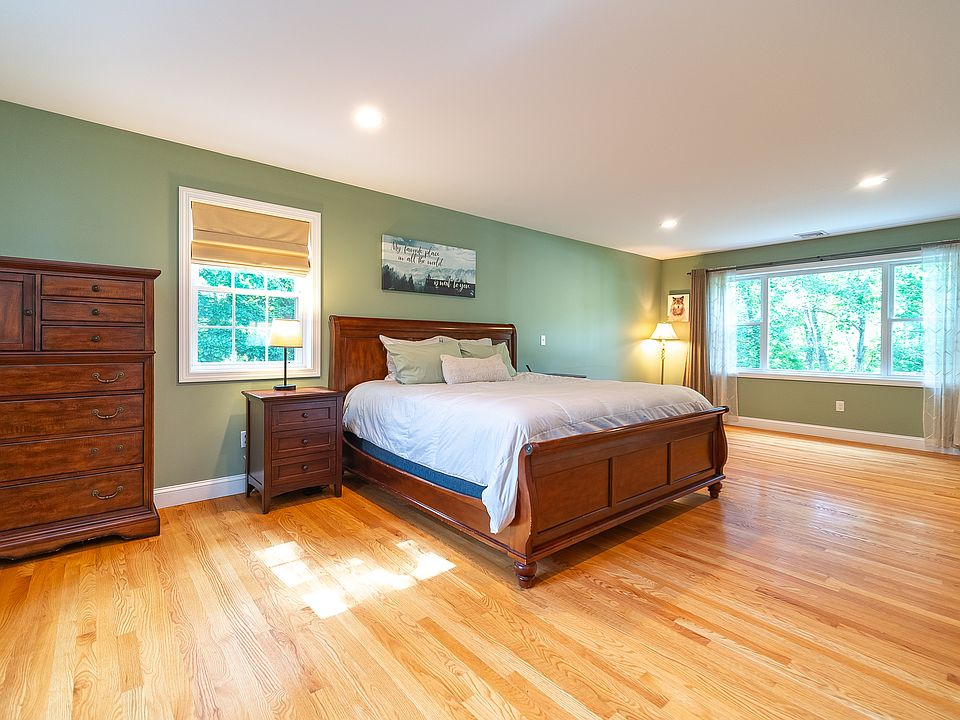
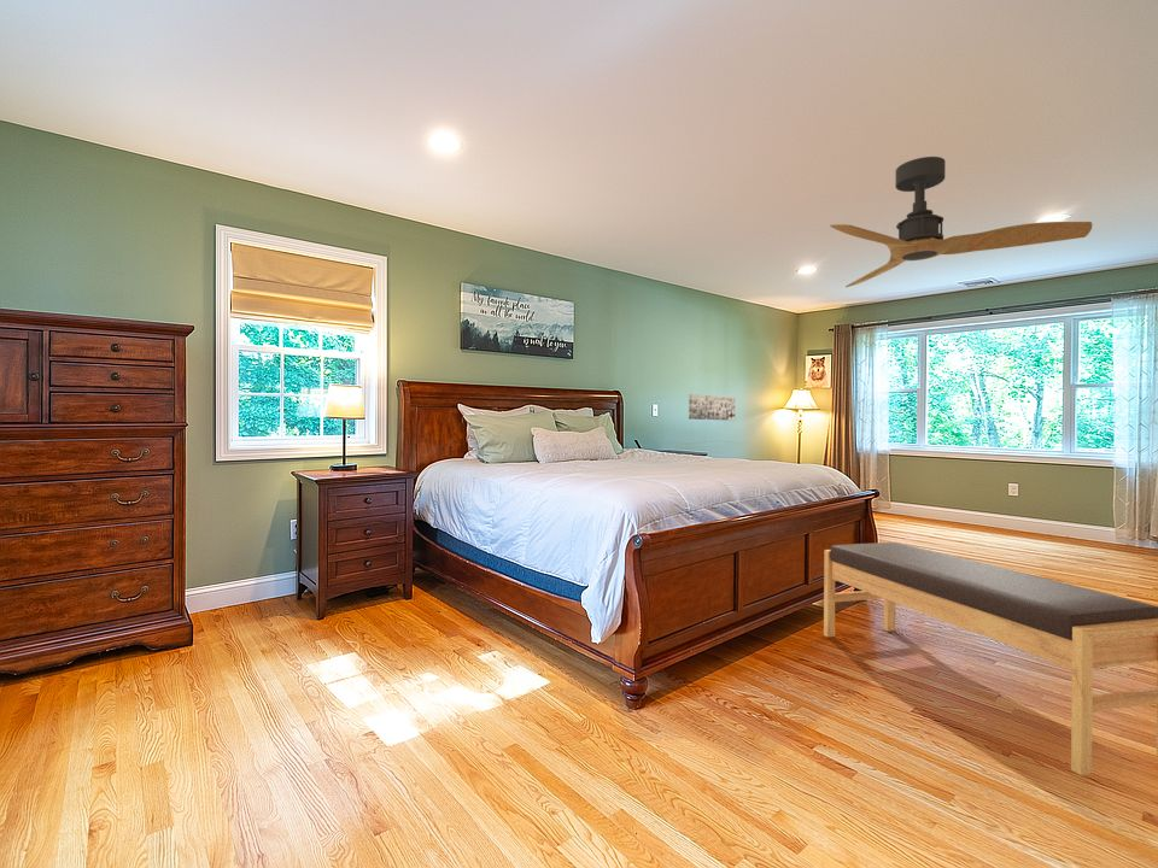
+ ceiling fan (942, 217)
+ bench (960, 626)
+ wall art (713, 407)
